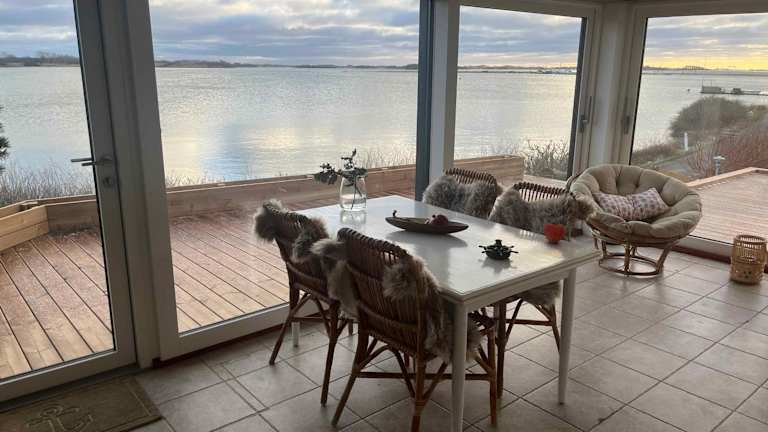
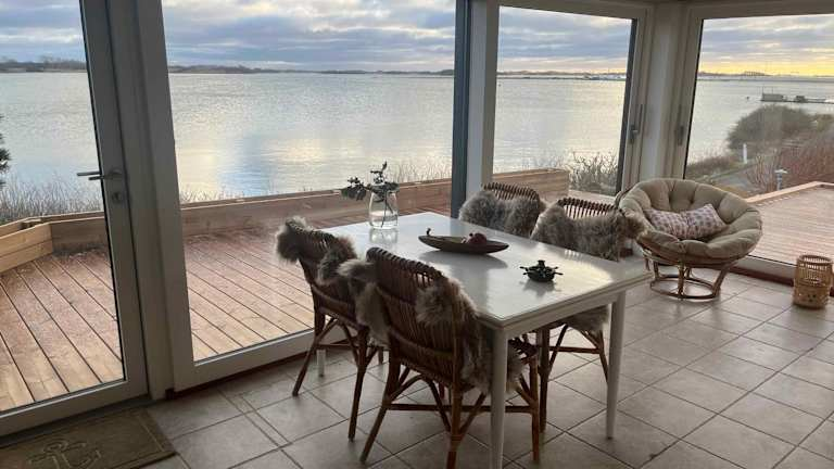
- apple (554, 230)
